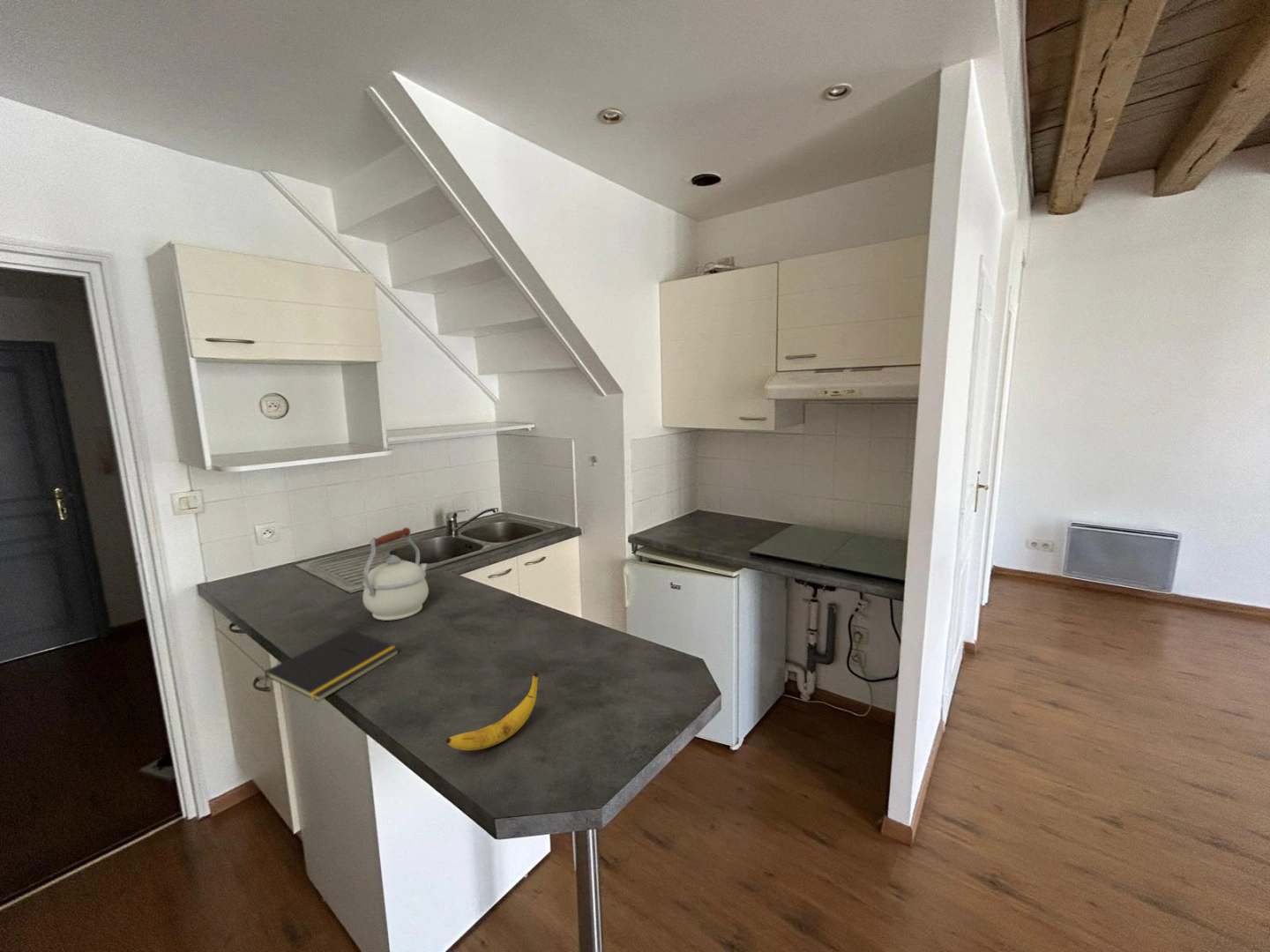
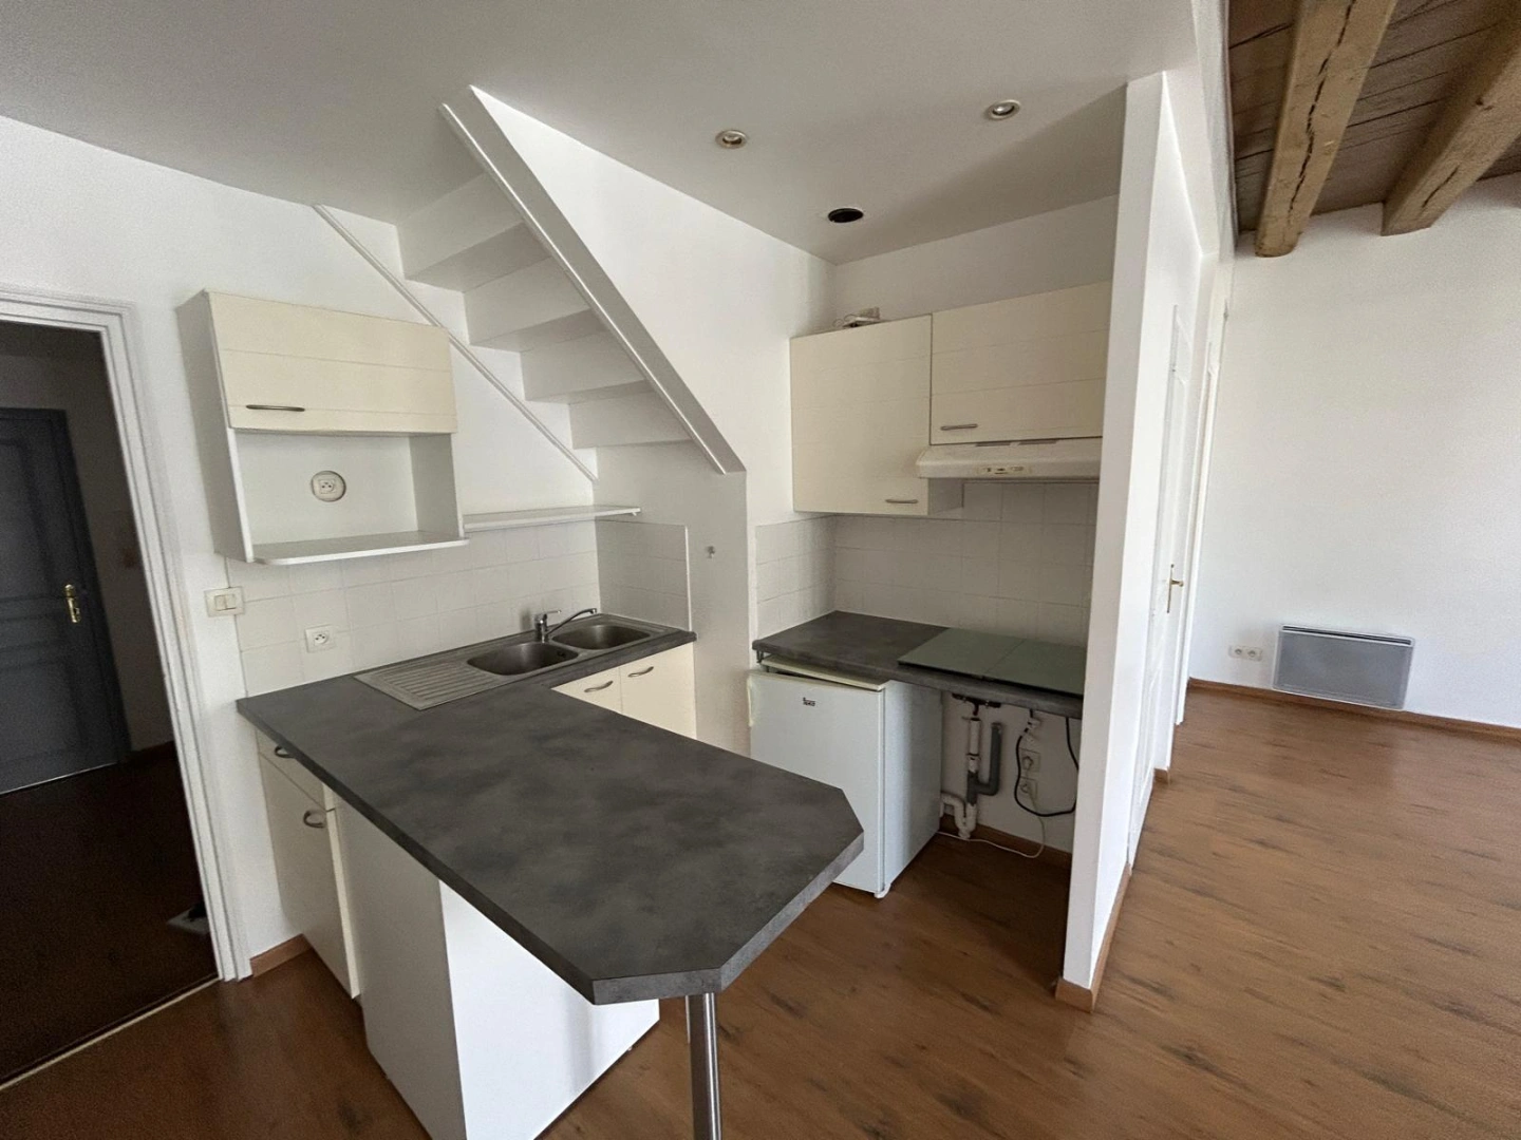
- notepad (336, 661)
- kettle (398, 570)
- banana (497, 721)
